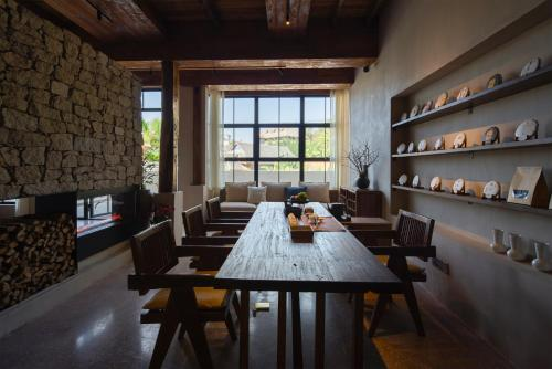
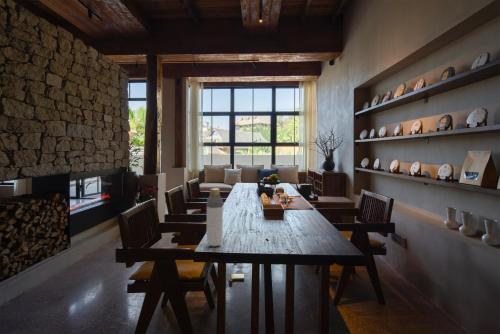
+ bottle (214, 216)
